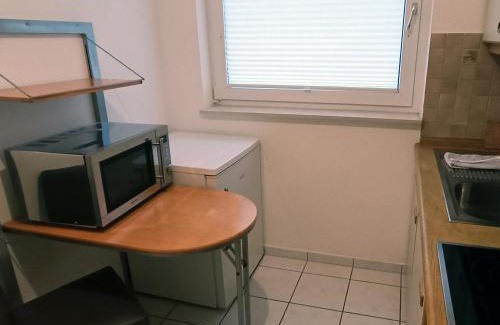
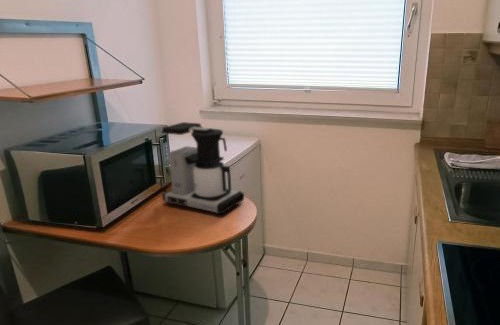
+ coffee maker (200, 166)
